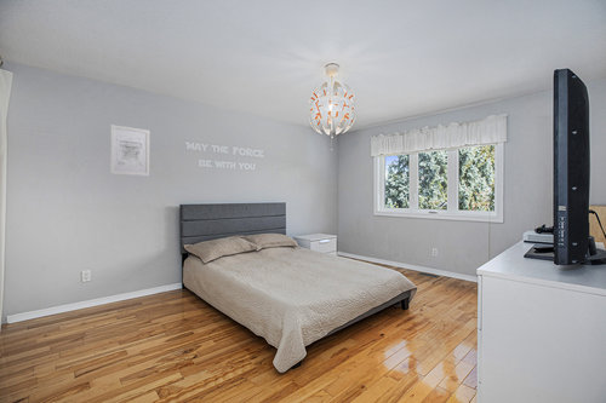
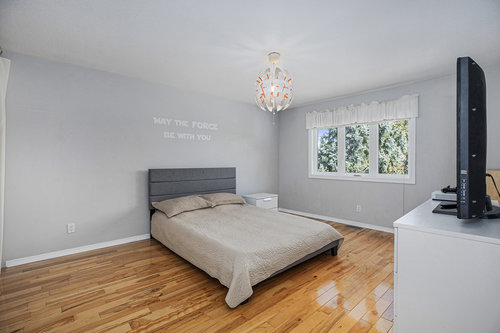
- wall art (130, 151)
